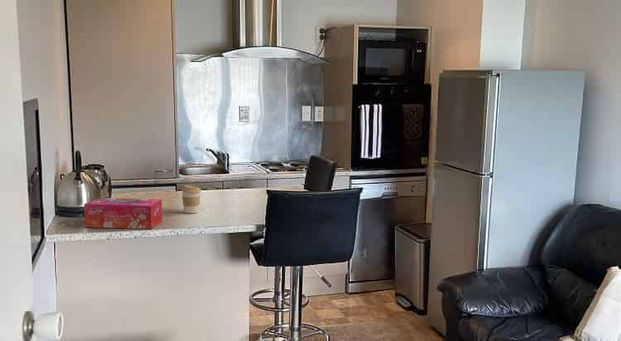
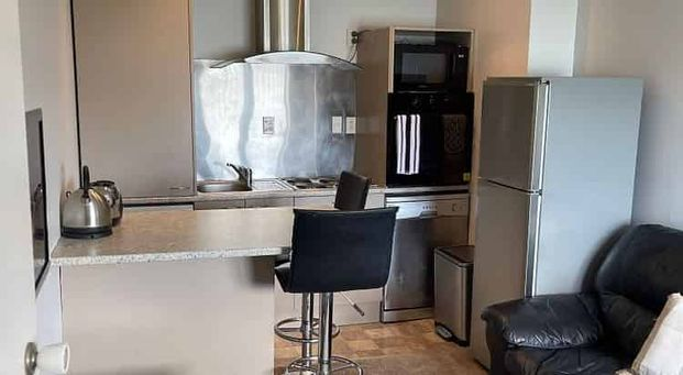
- coffee cup (191, 198)
- tissue box (124, 212)
